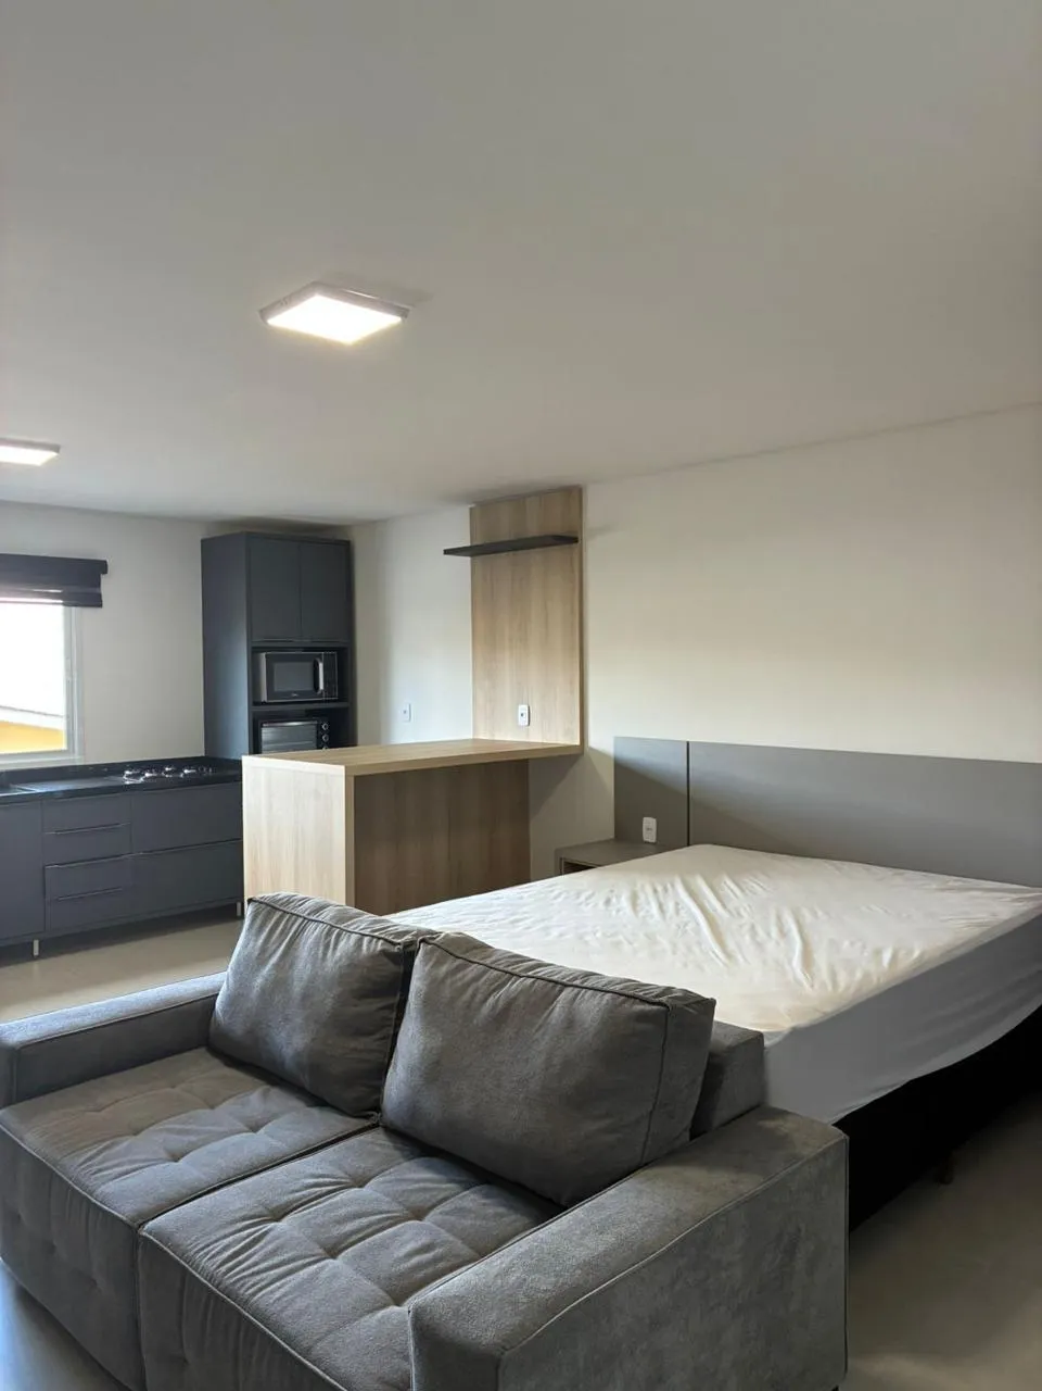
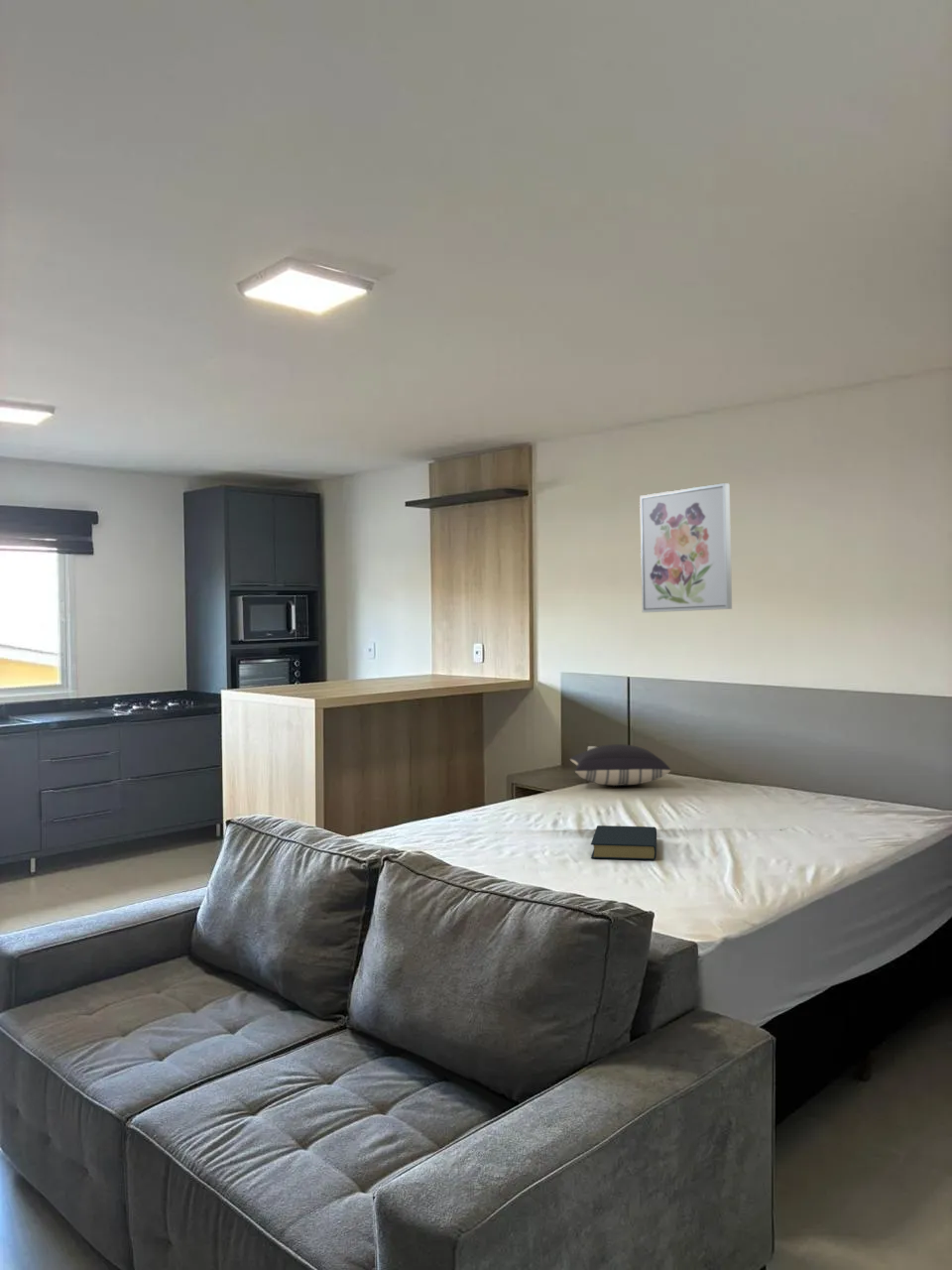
+ wall art (684, 550)
+ pillow (618, 764)
+ hardback book (625, 841)
